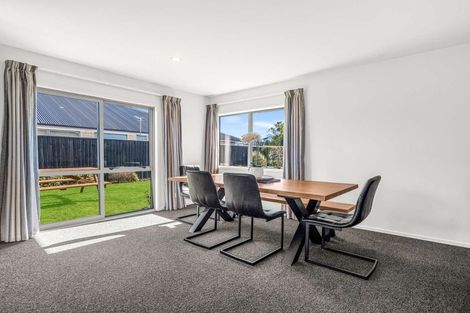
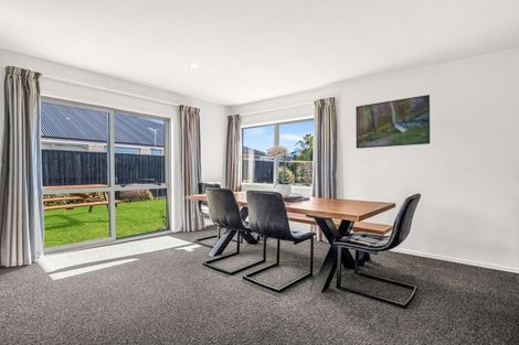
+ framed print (390, 123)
